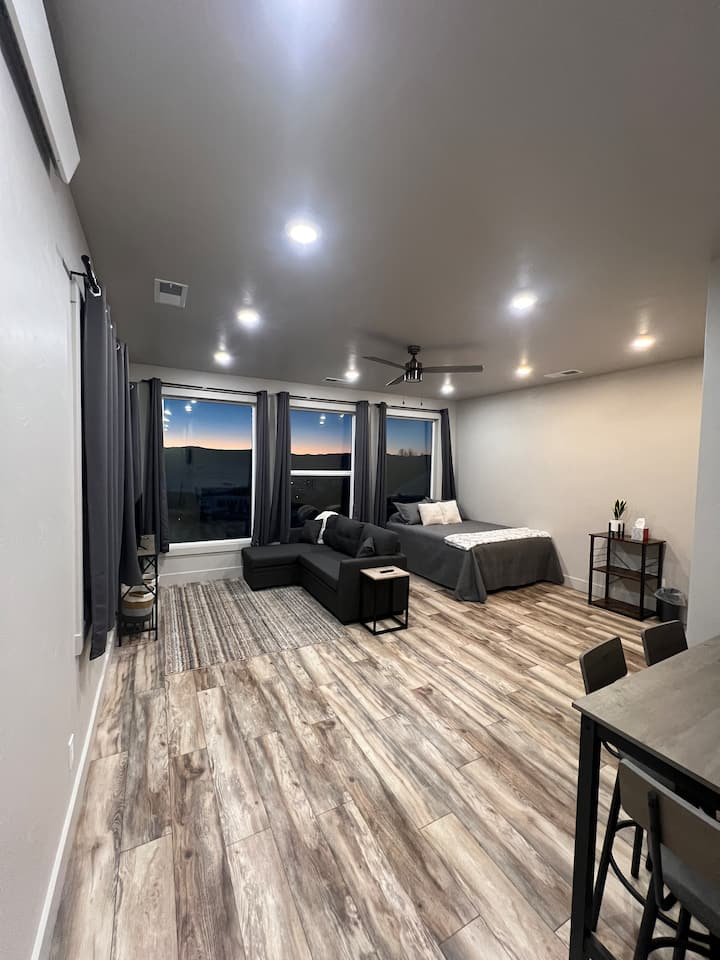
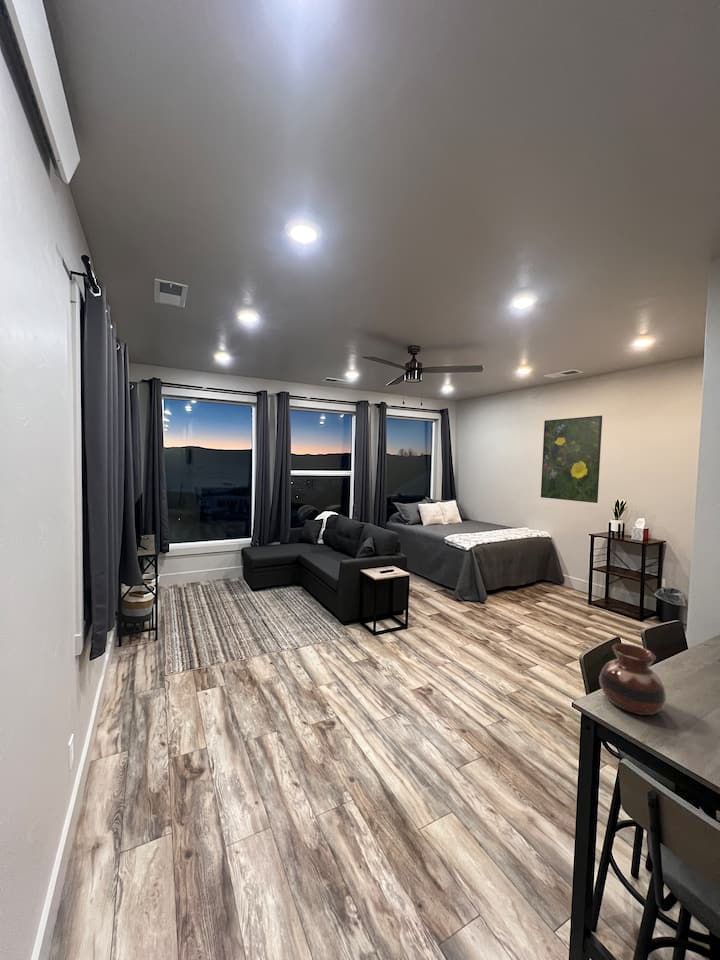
+ vase (632, 677)
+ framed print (569, 459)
